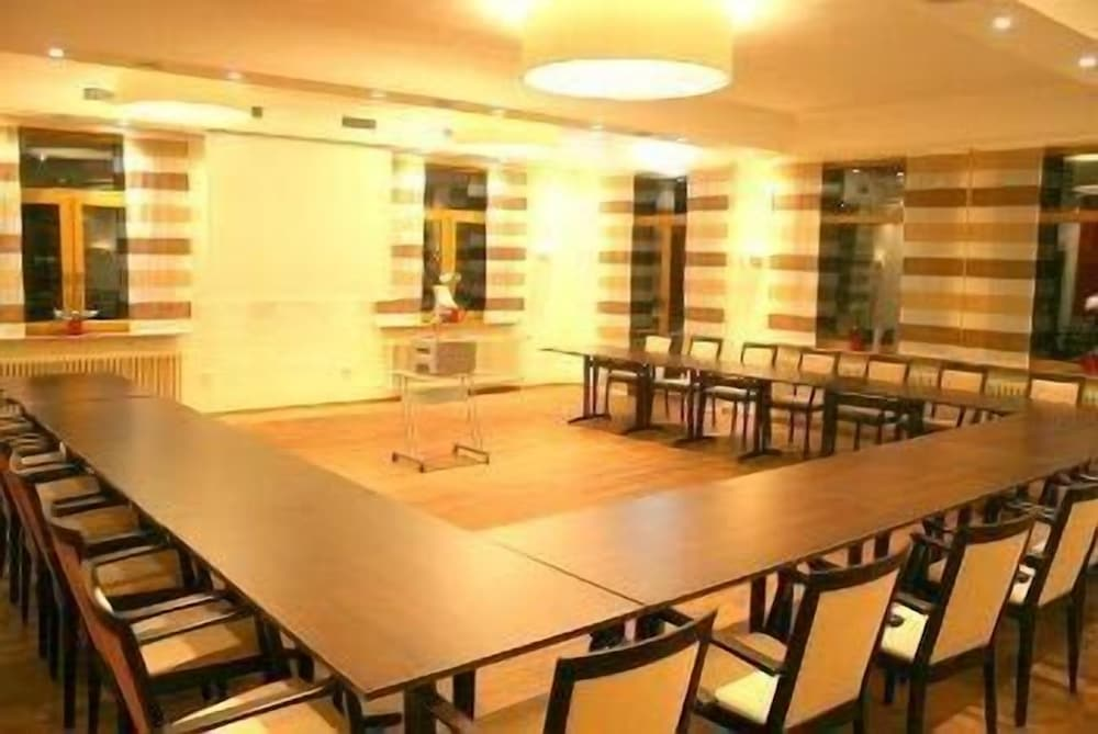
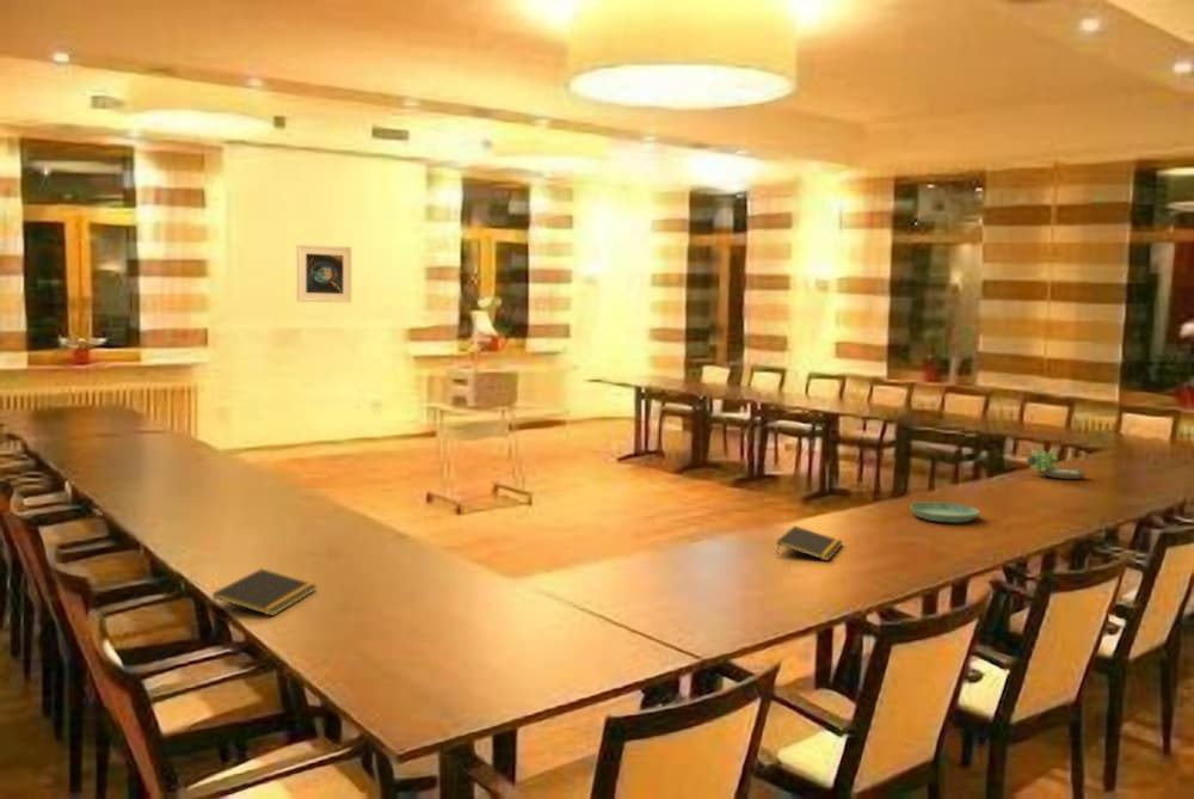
+ saucer (943, 512)
+ notepad (810, 542)
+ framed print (324, 273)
+ plant (1055, 462)
+ notepad (266, 591)
